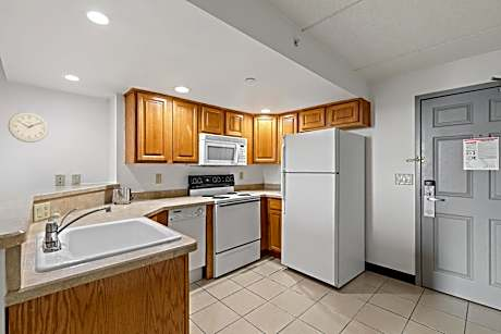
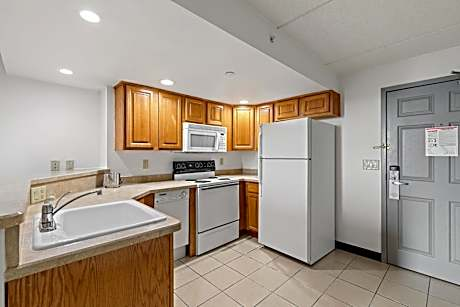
- wall clock (28, 127)
